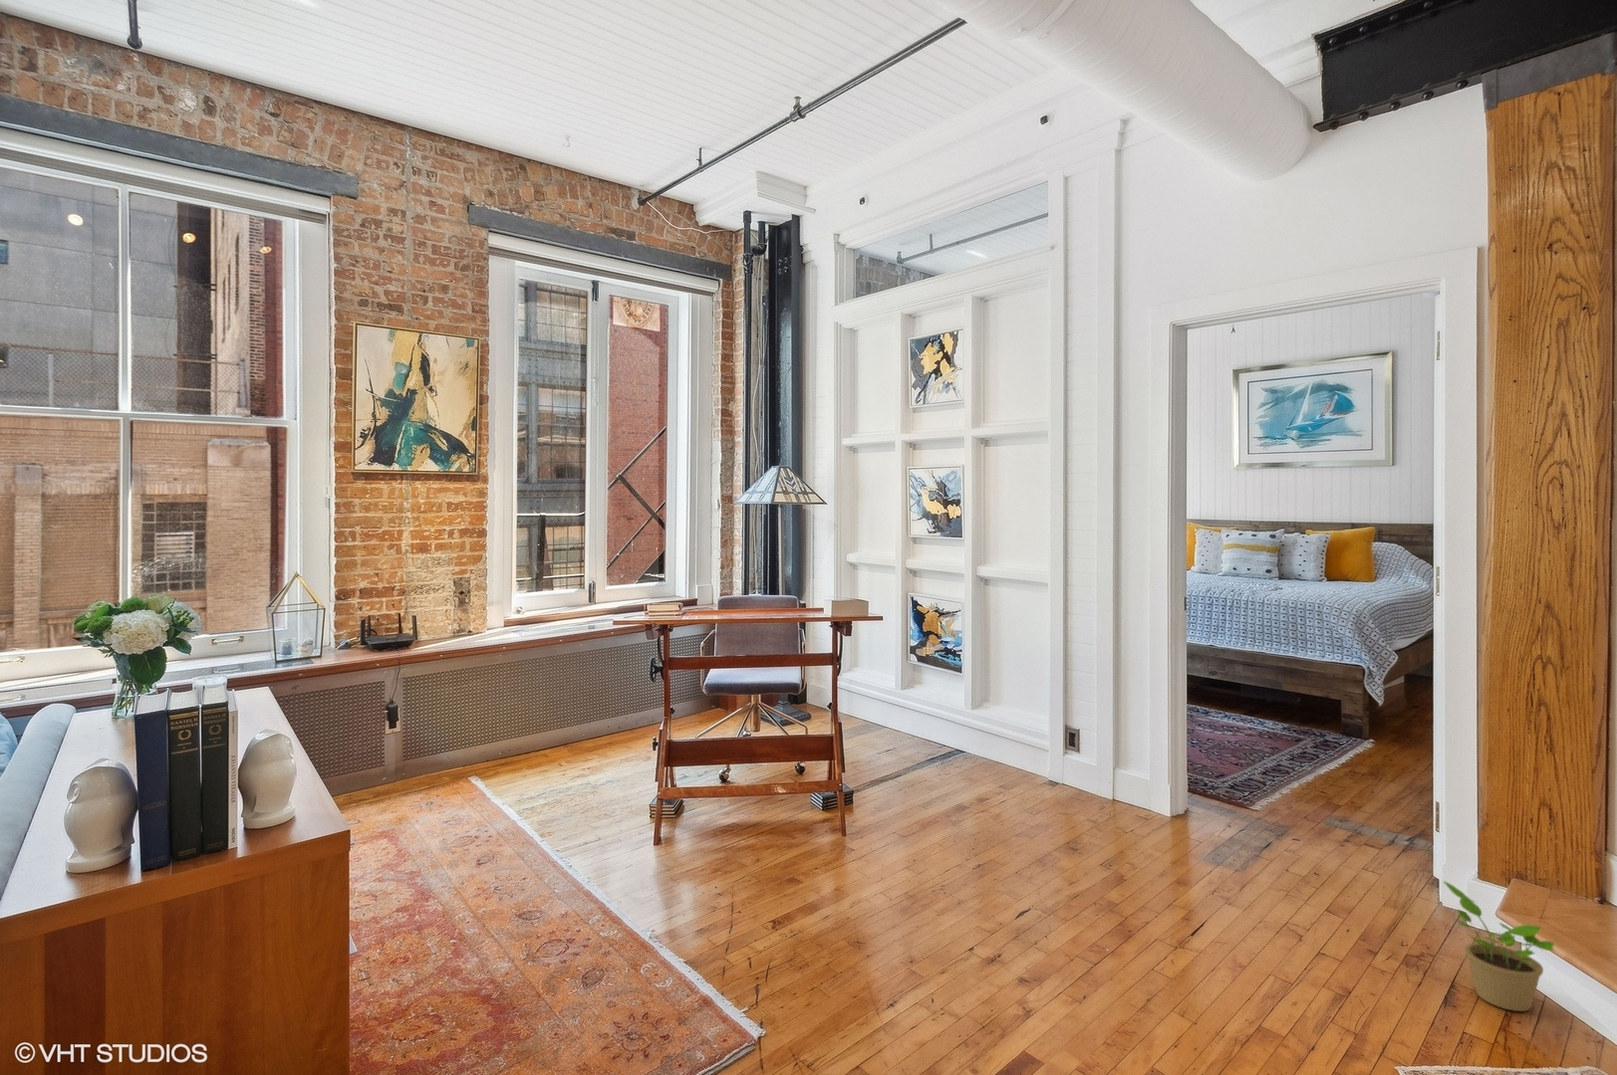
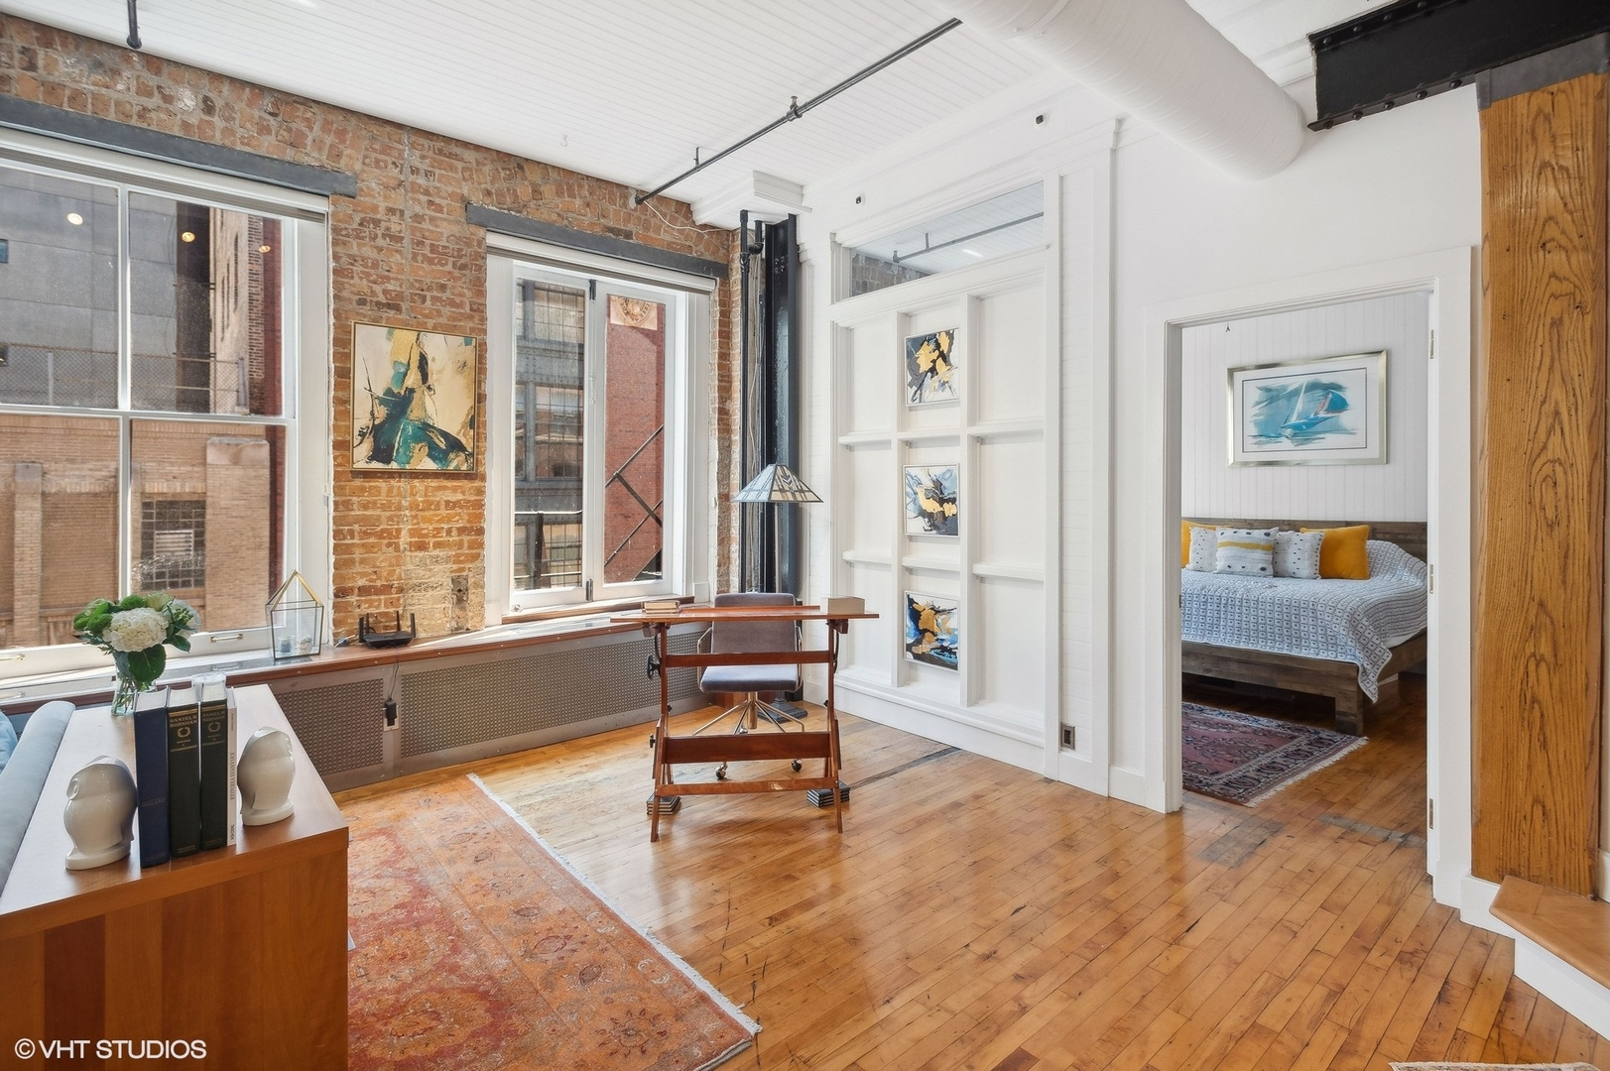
- potted plant (1503, 948)
